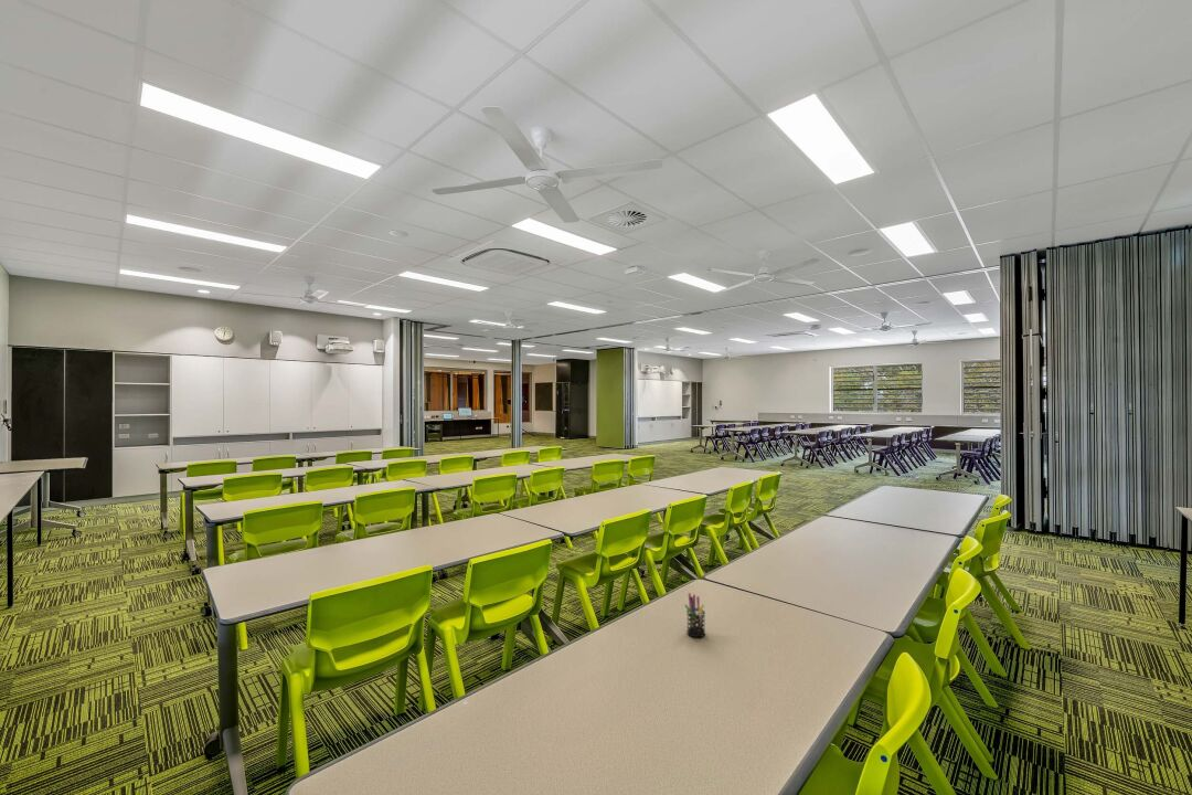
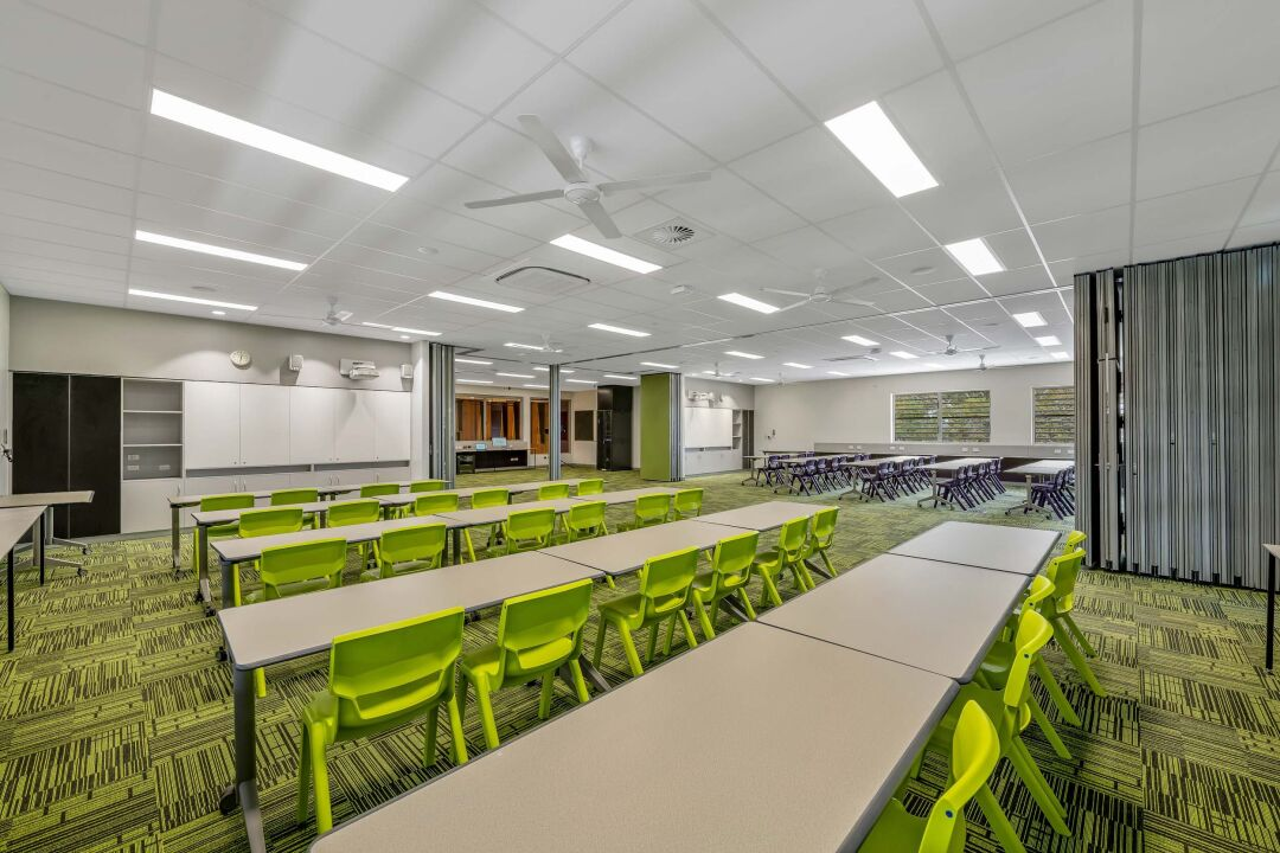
- pen holder (693, 614)
